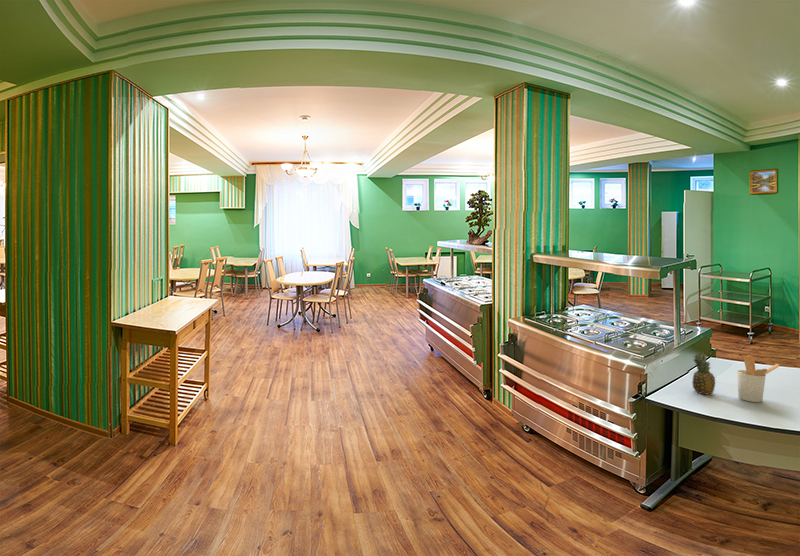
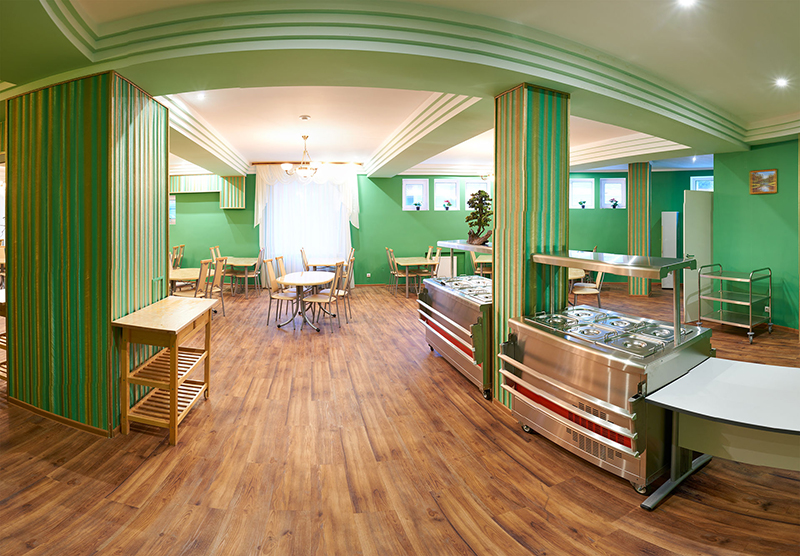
- utensil holder (758, 380)
- fruit (703, 372)
